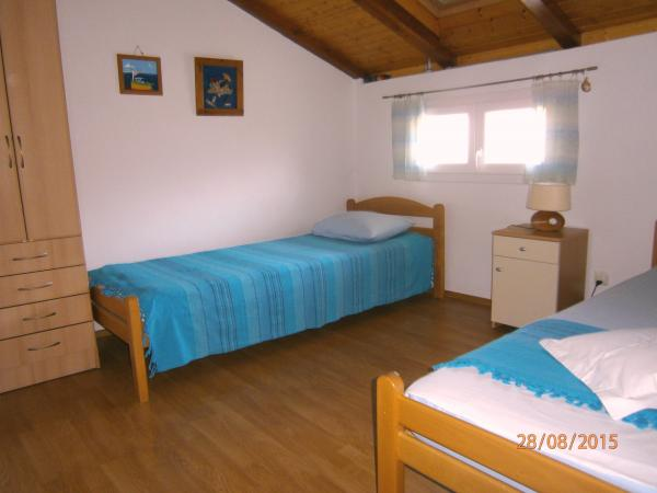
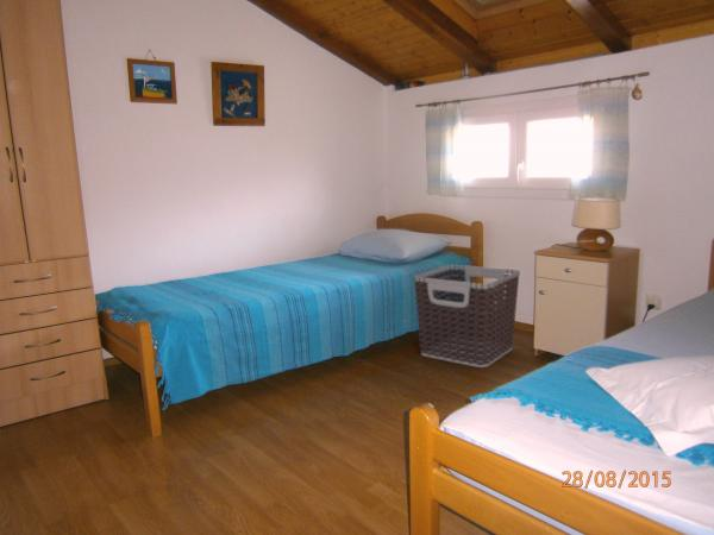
+ clothes hamper (466, 313)
